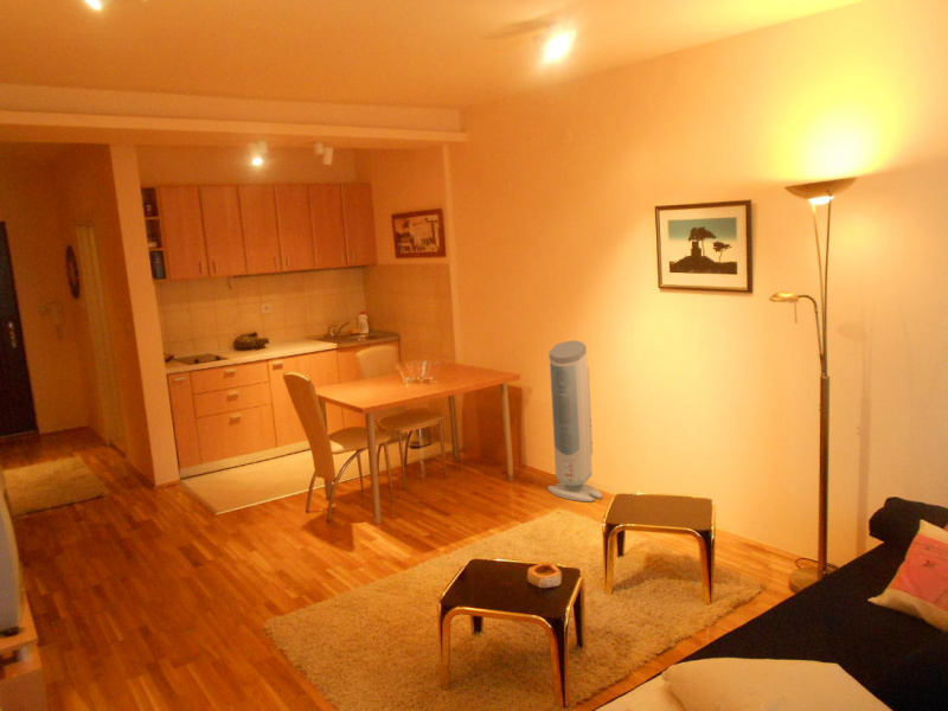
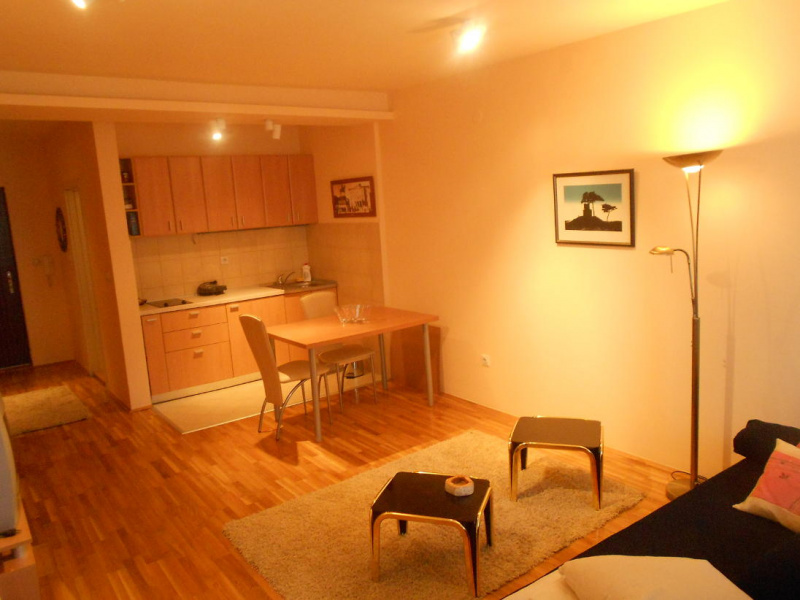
- air purifier (570, 418)
